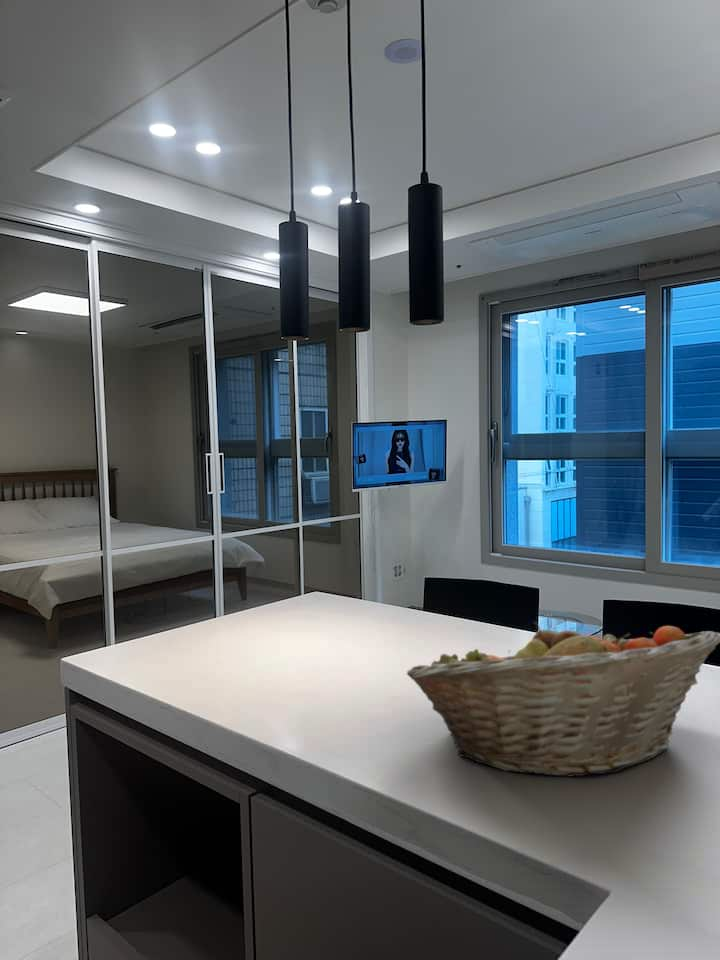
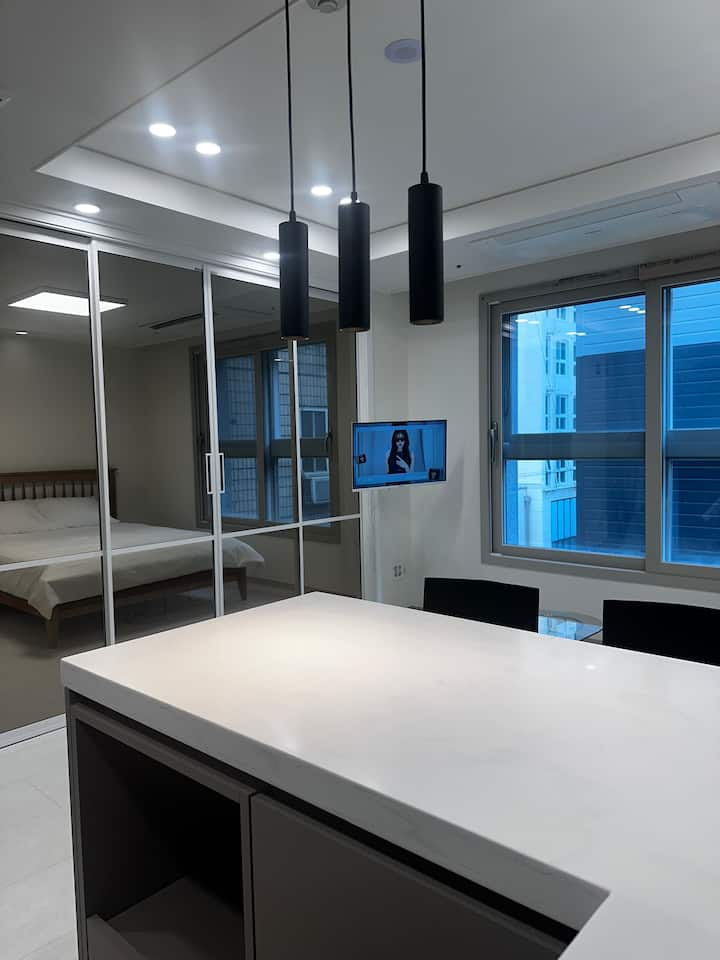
- fruit basket (561, 679)
